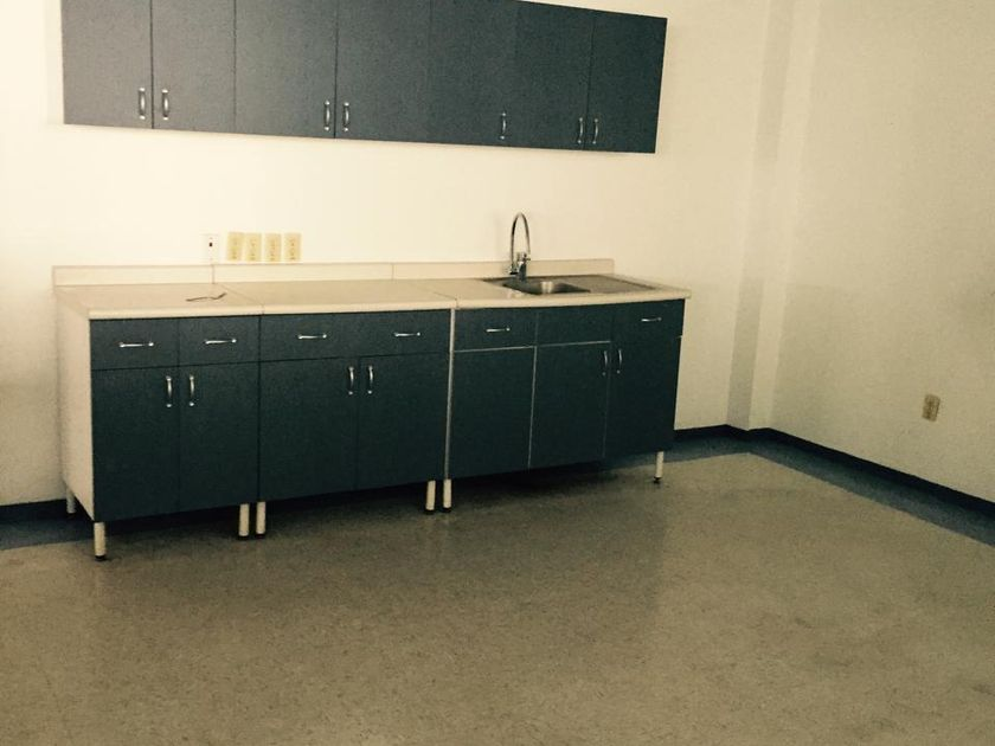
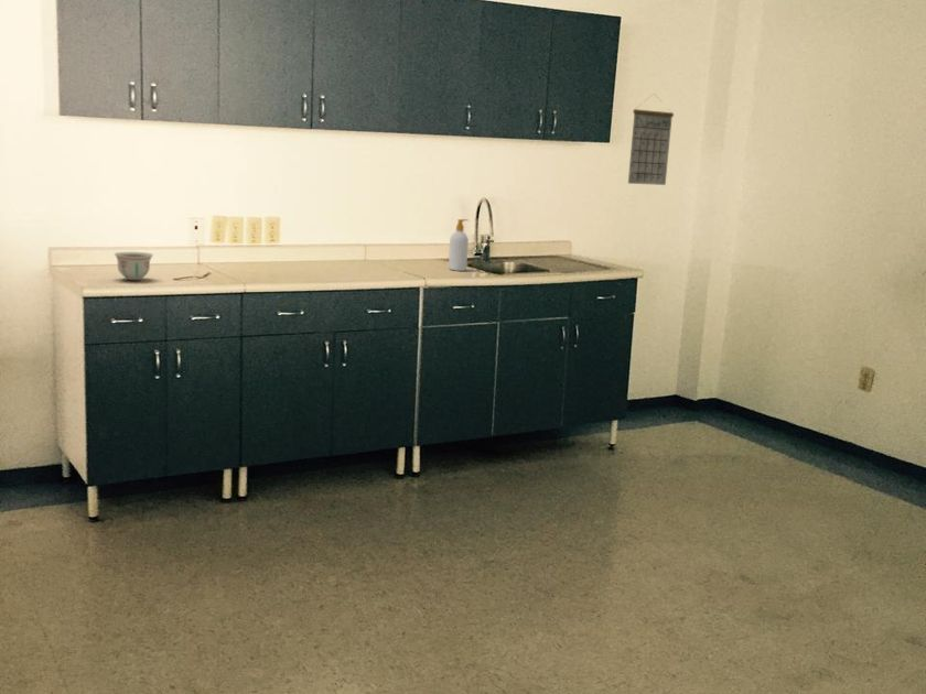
+ calendar (650, 139)
+ bowl (133, 267)
+ soap bottle (459, 245)
